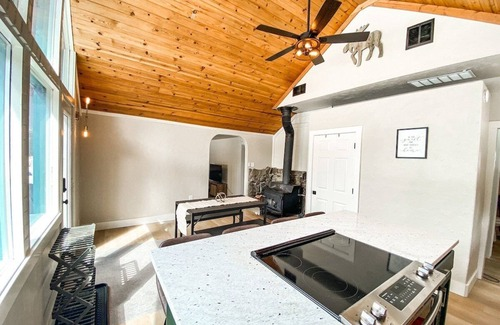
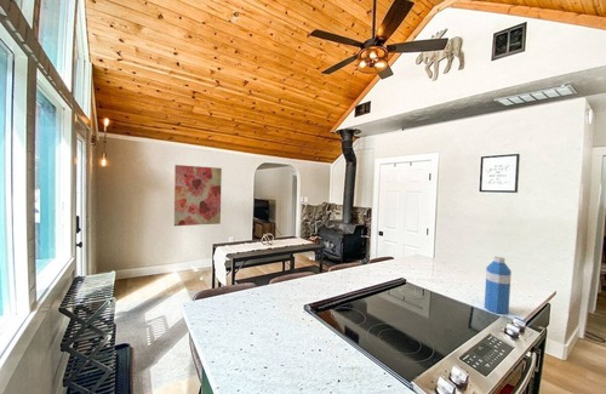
+ wall art (199, 195)
+ water bottle (497, 282)
